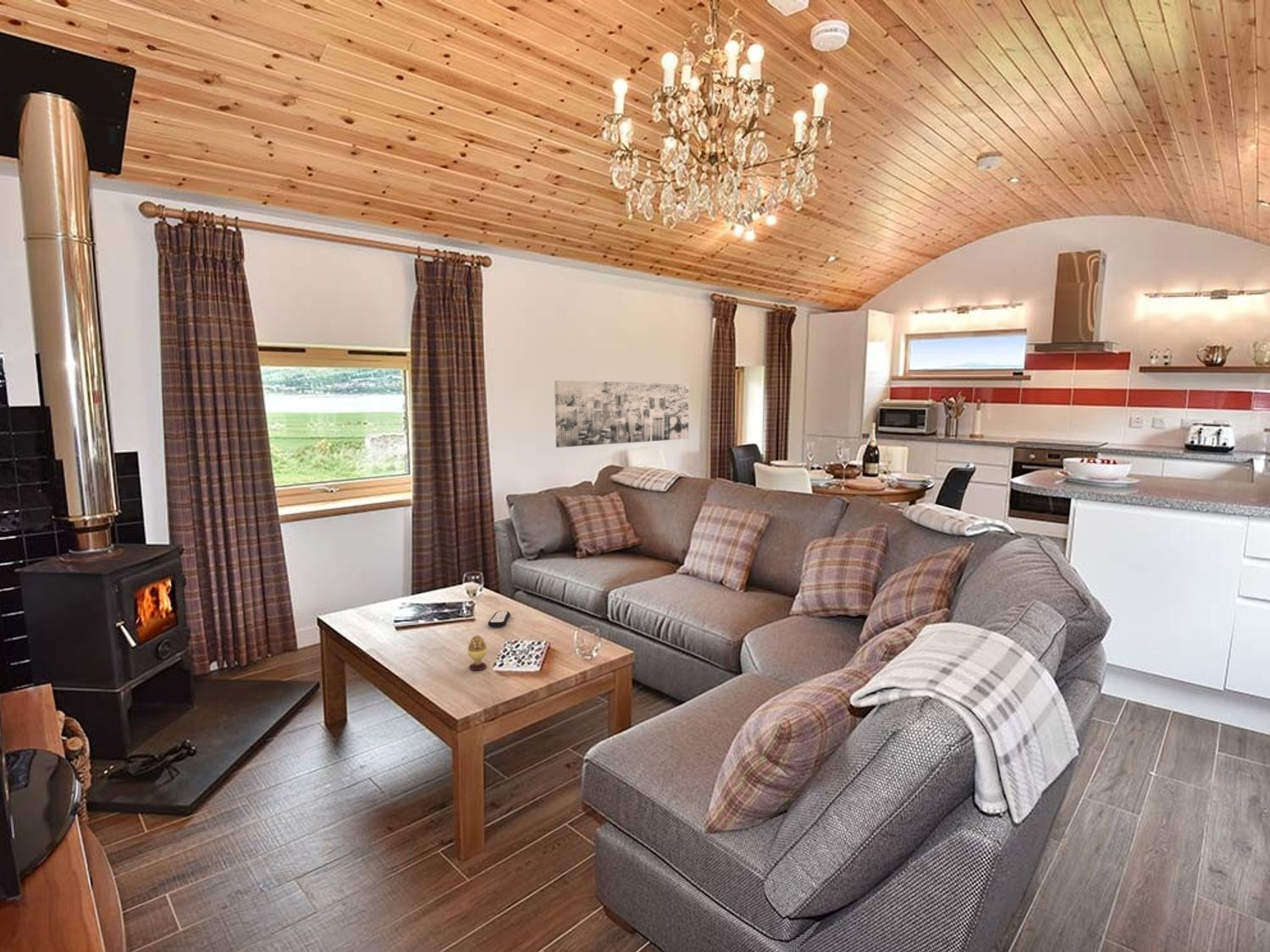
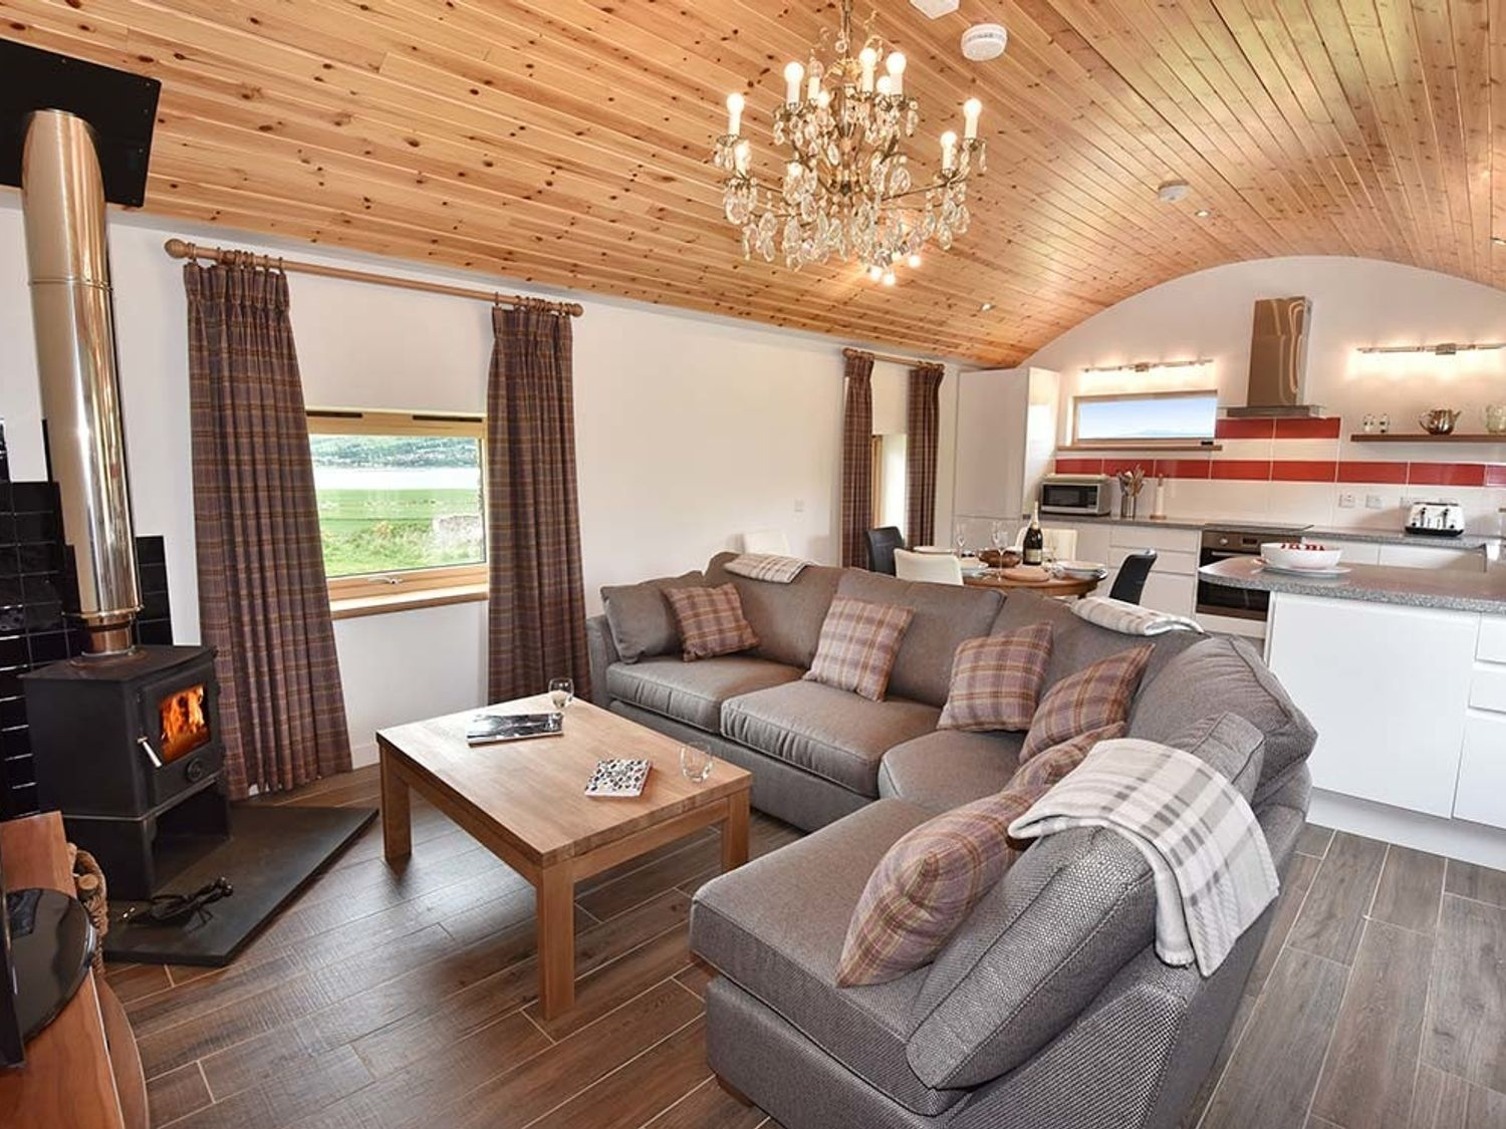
- decorative egg (477, 651)
- wall art (627, 412)
- remote control (500, 618)
